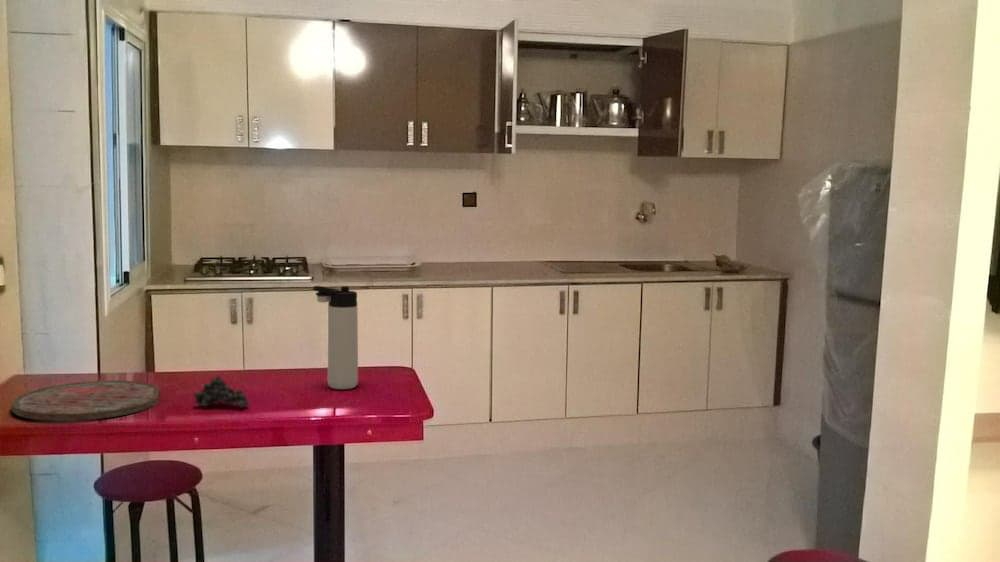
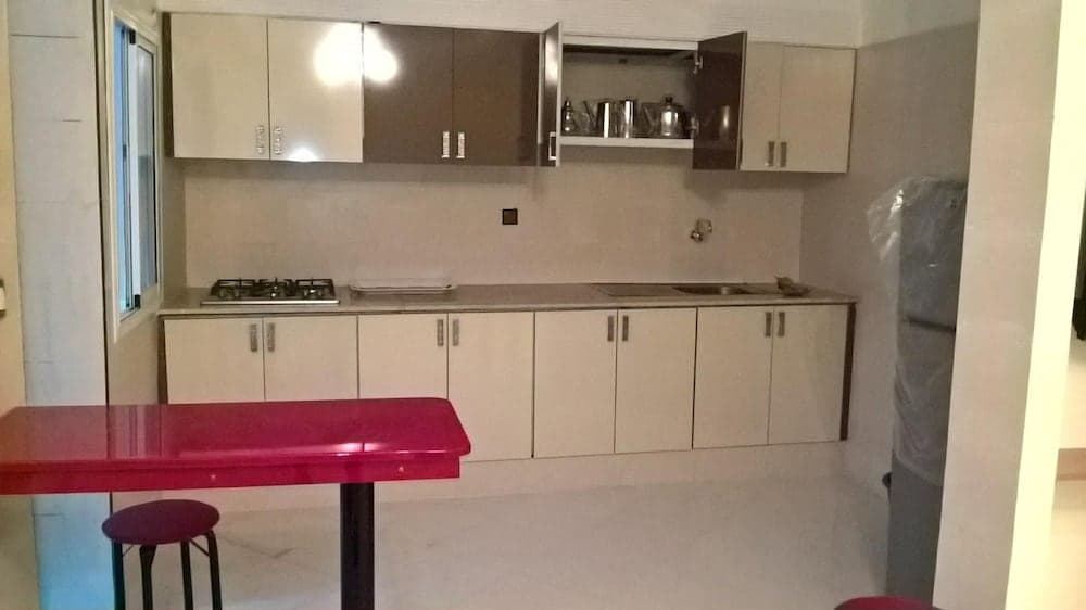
- thermos bottle (335, 336)
- fruit (223, 390)
- cutting board (90, 399)
